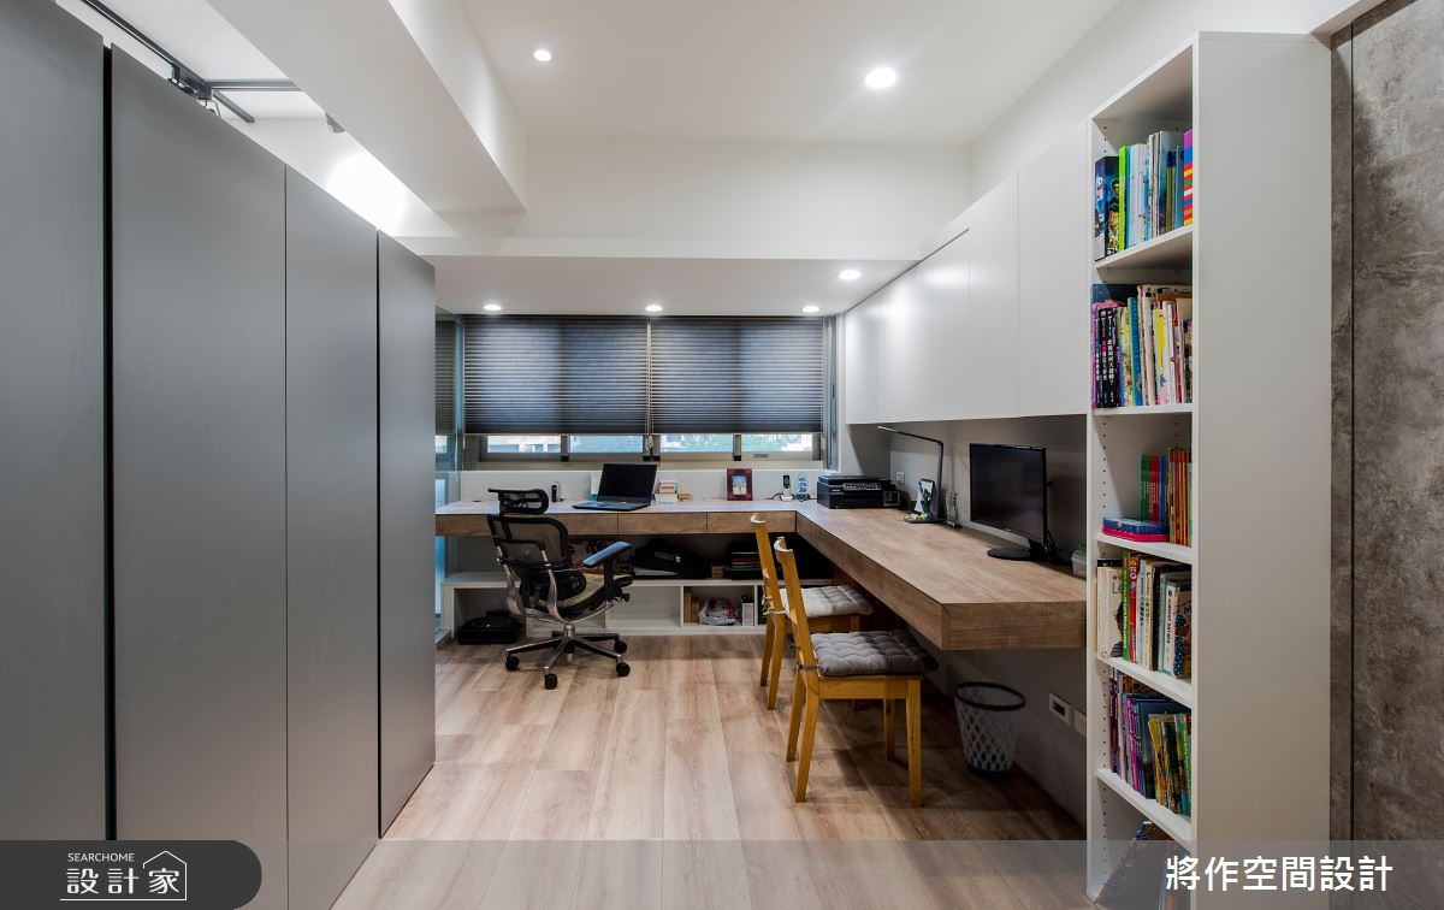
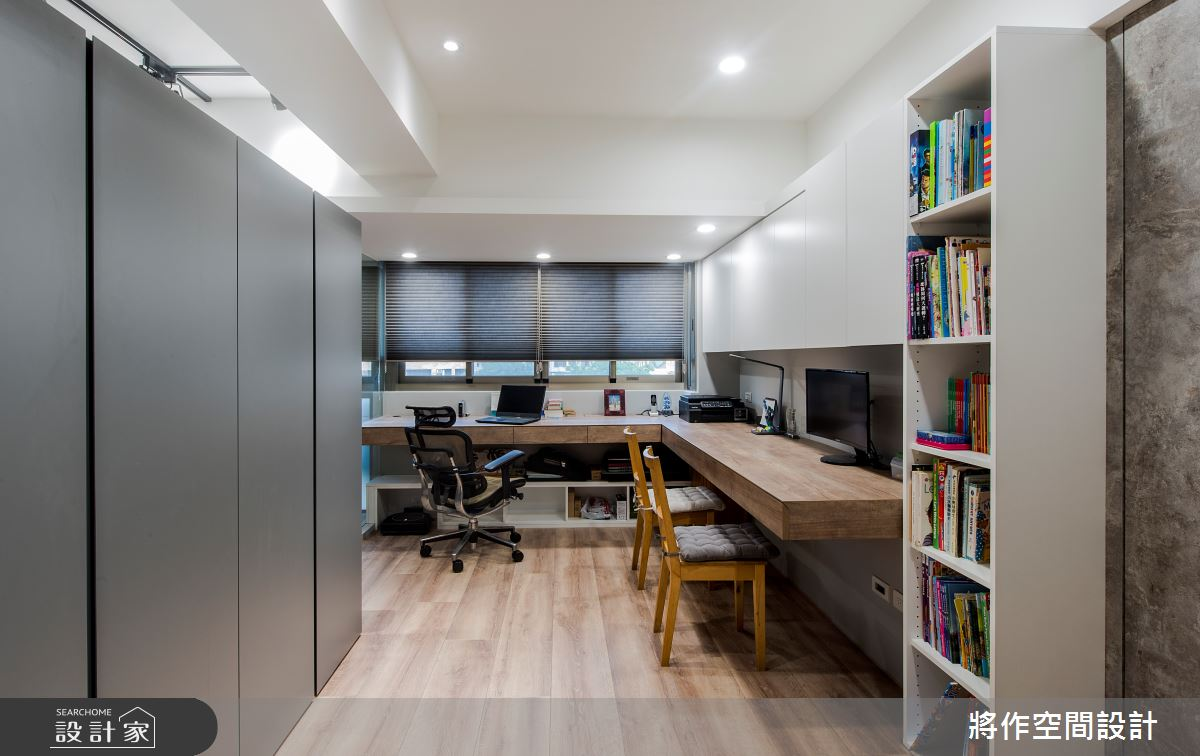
- wastebasket (990, 731)
